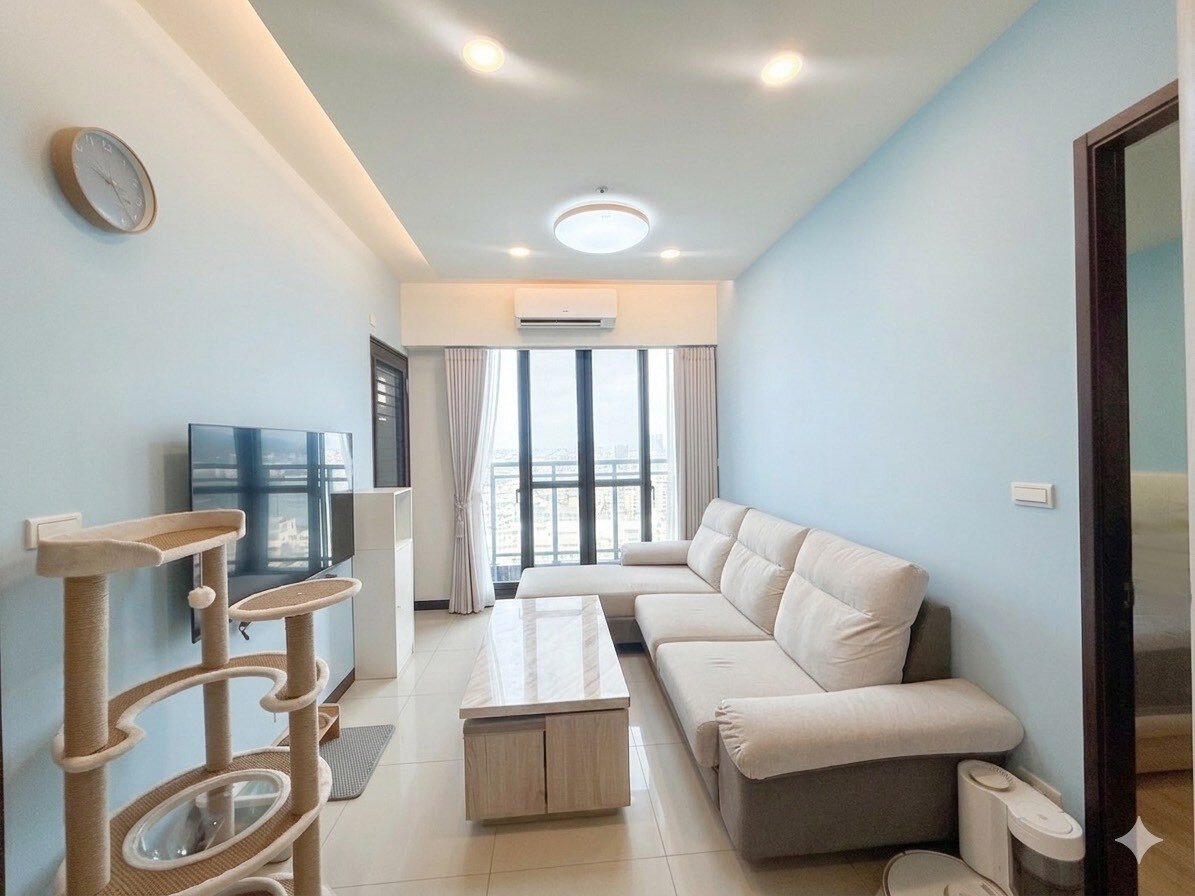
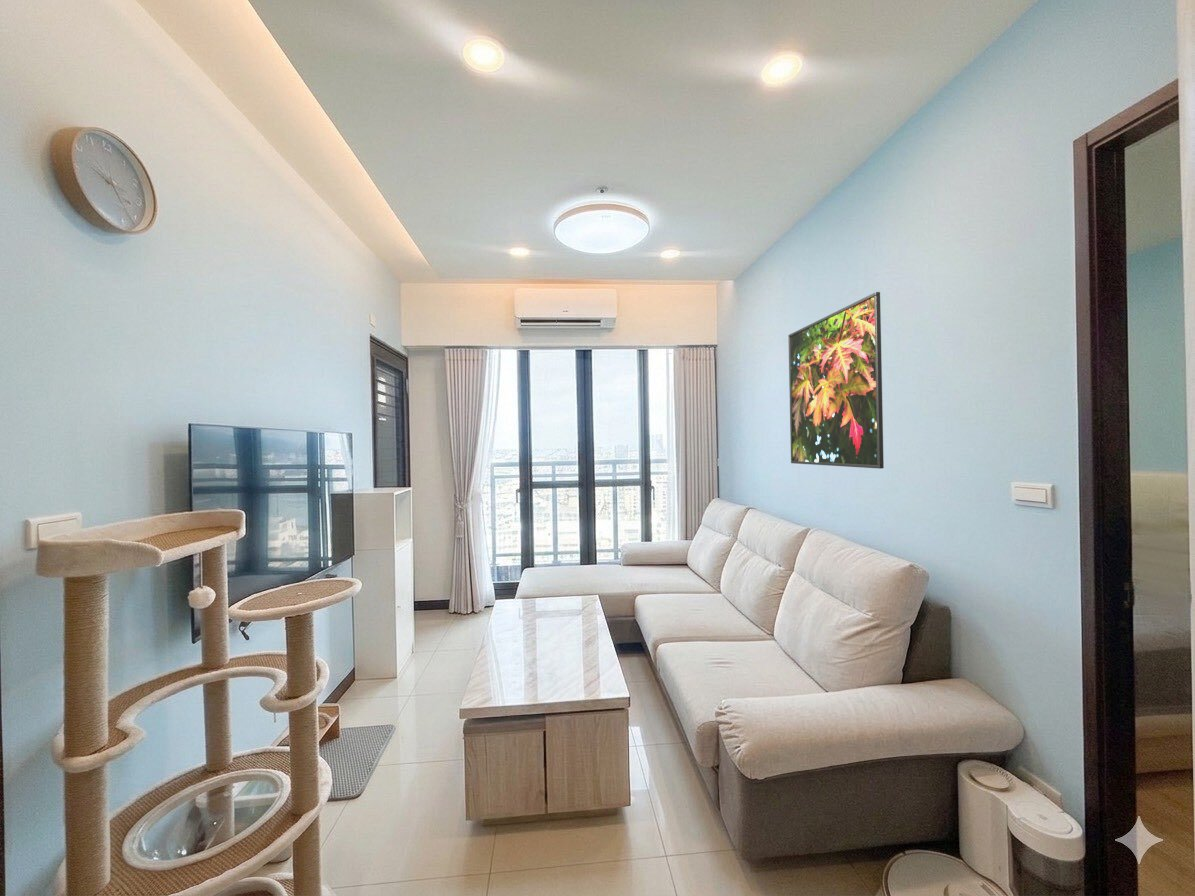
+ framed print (828, 391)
